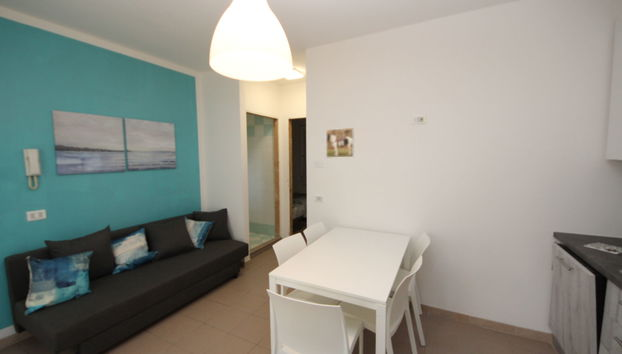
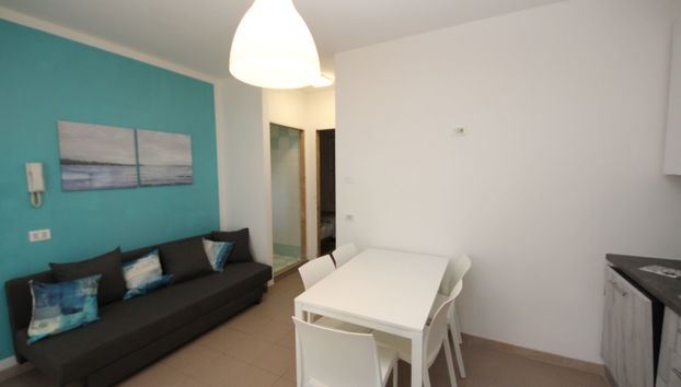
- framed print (339, 143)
